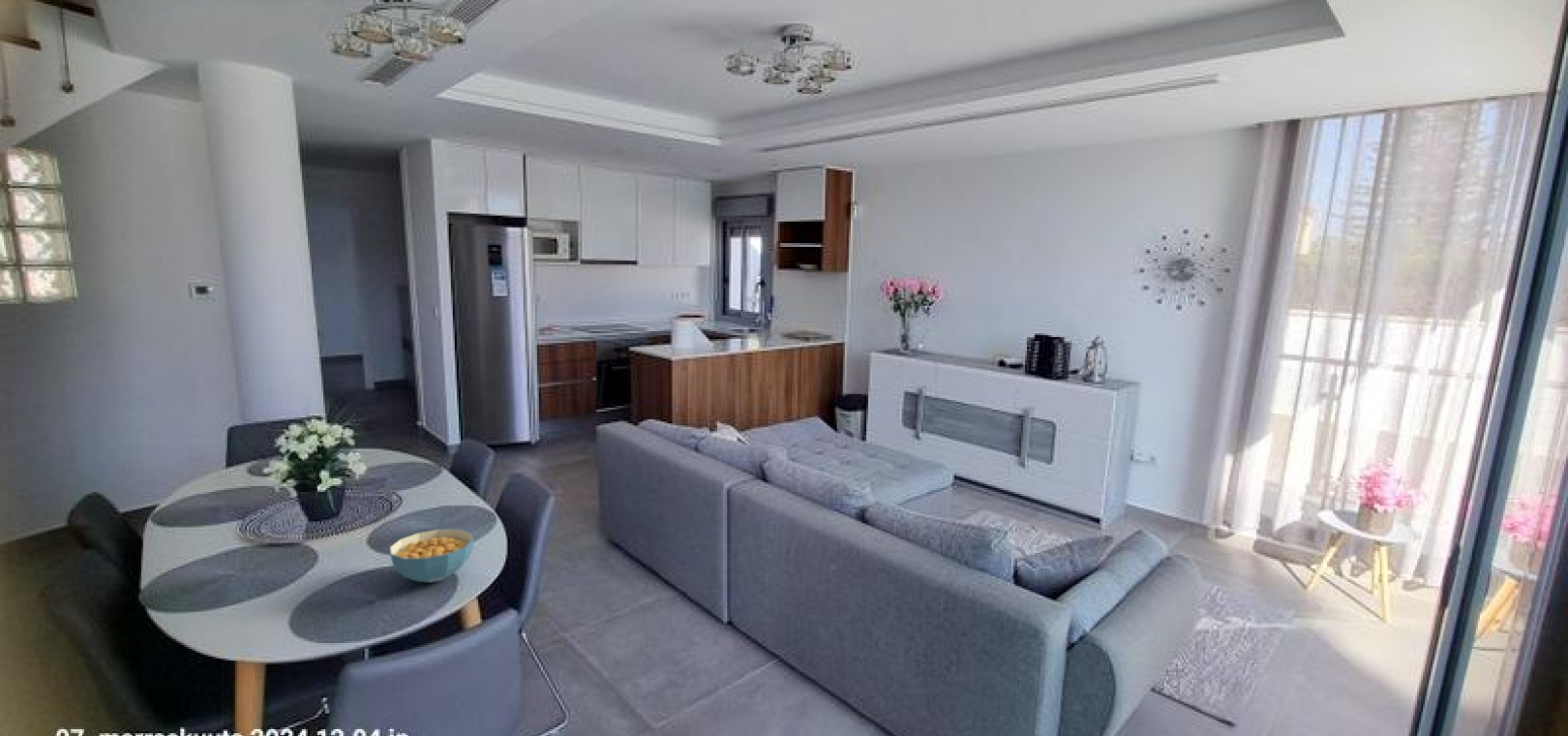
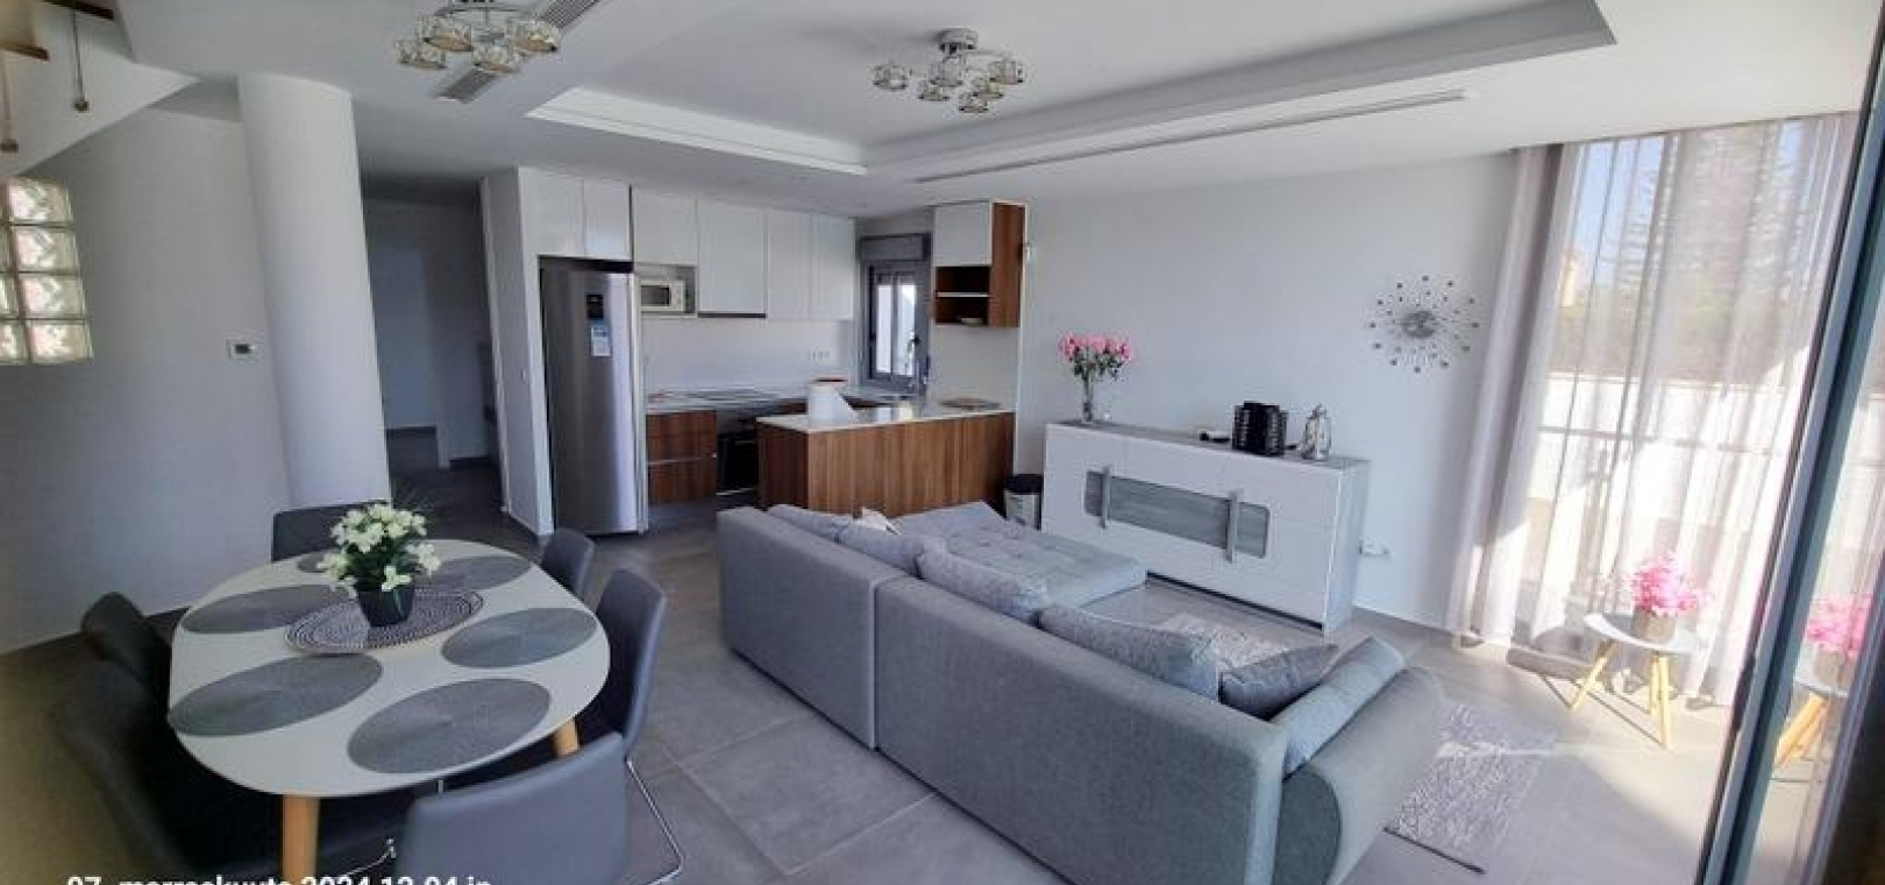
- cereal bowl (433, 560)
